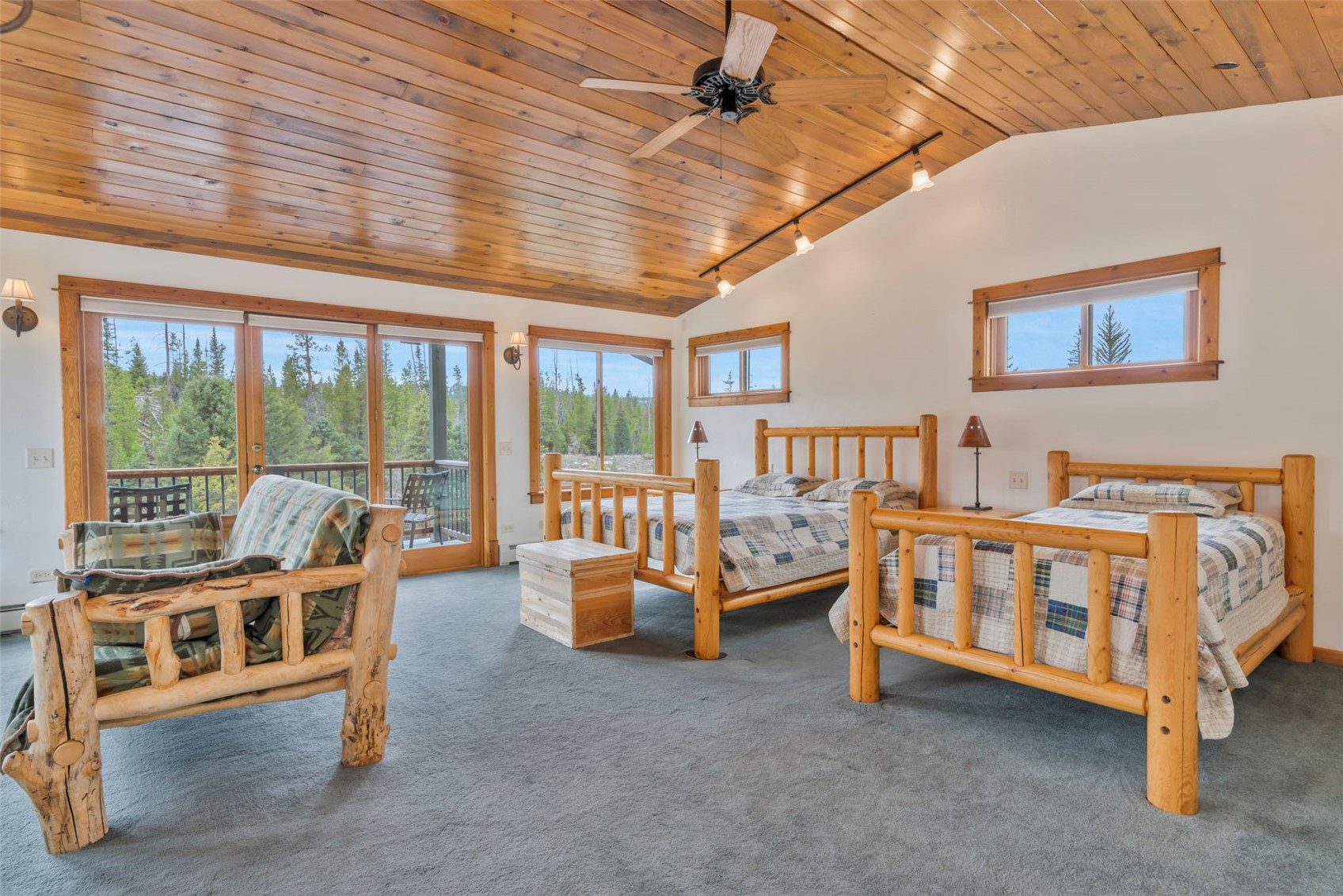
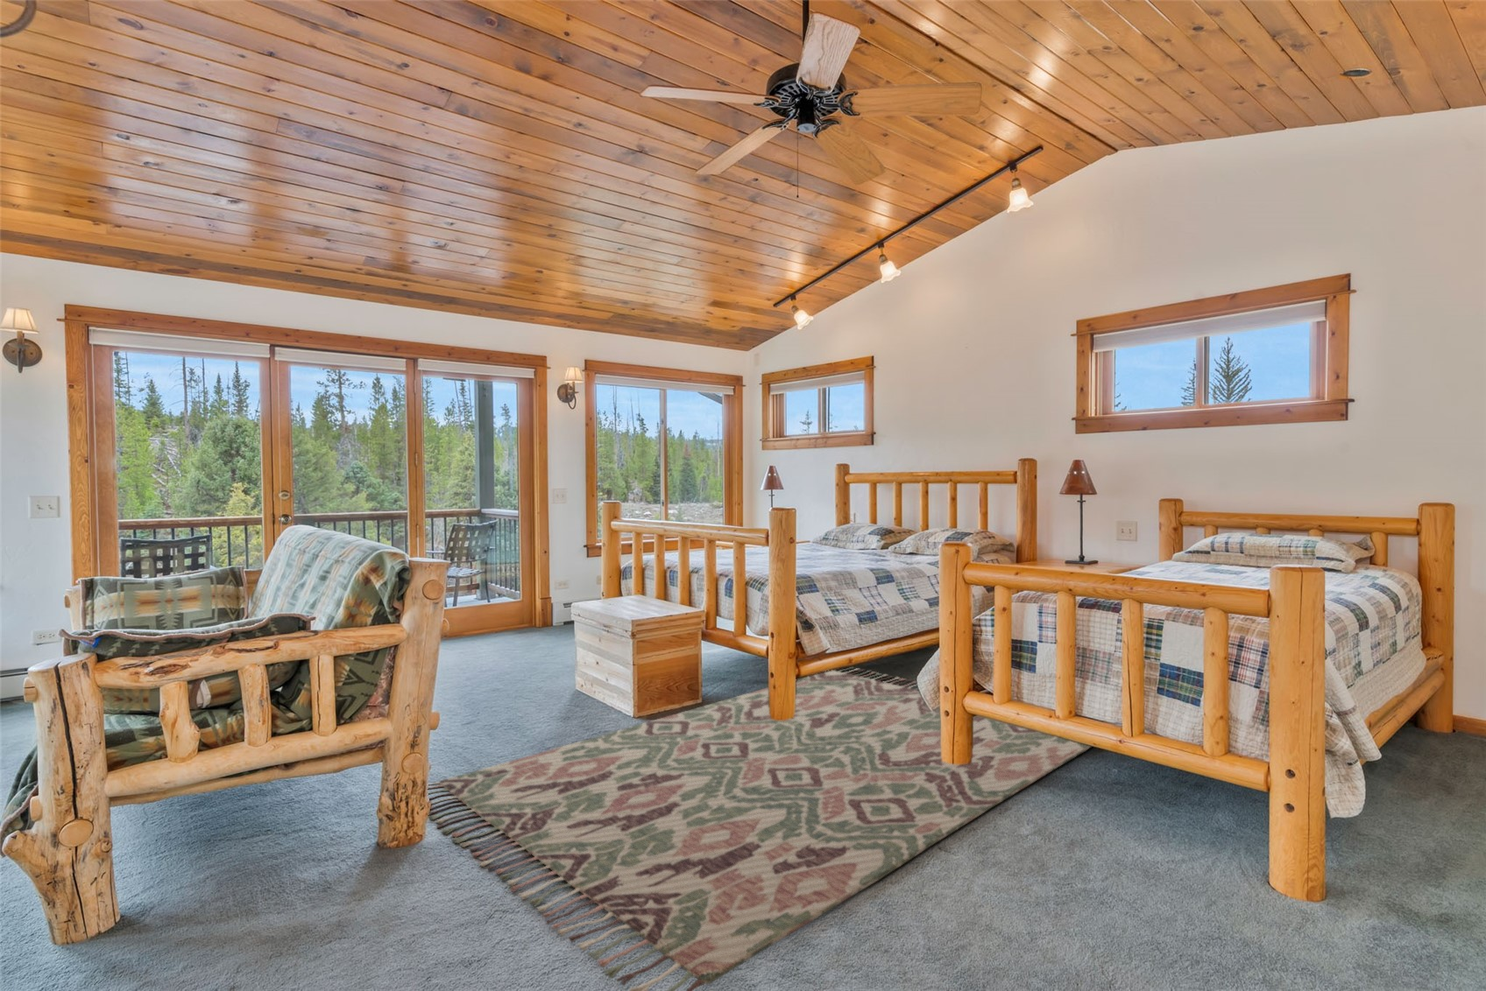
+ rug (796, 757)
